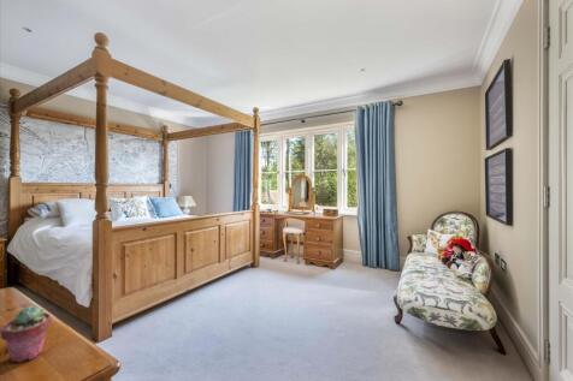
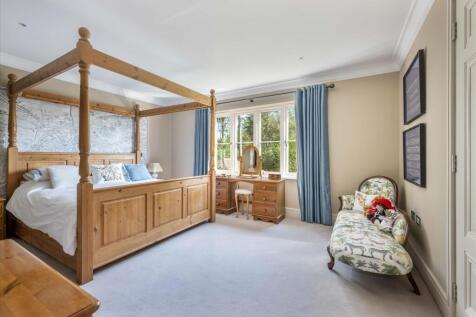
- potted succulent (26, 331)
